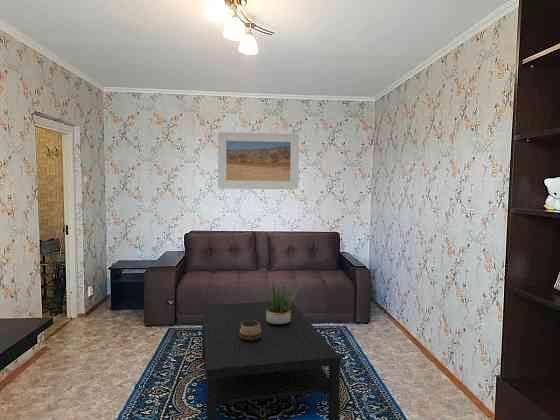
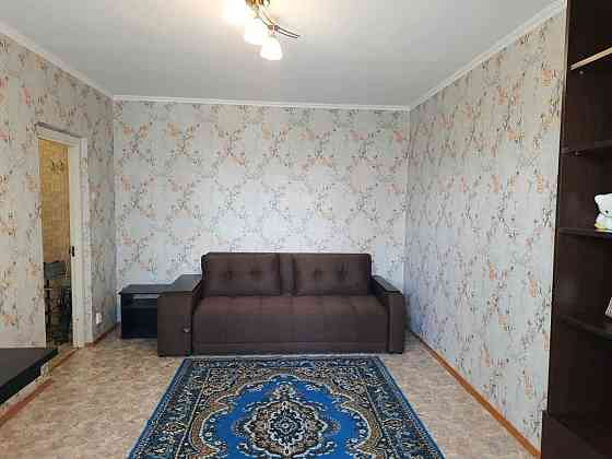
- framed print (258, 161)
- decorative bowl (250, 330)
- coffee table (258, 356)
- potted plant (278, 301)
